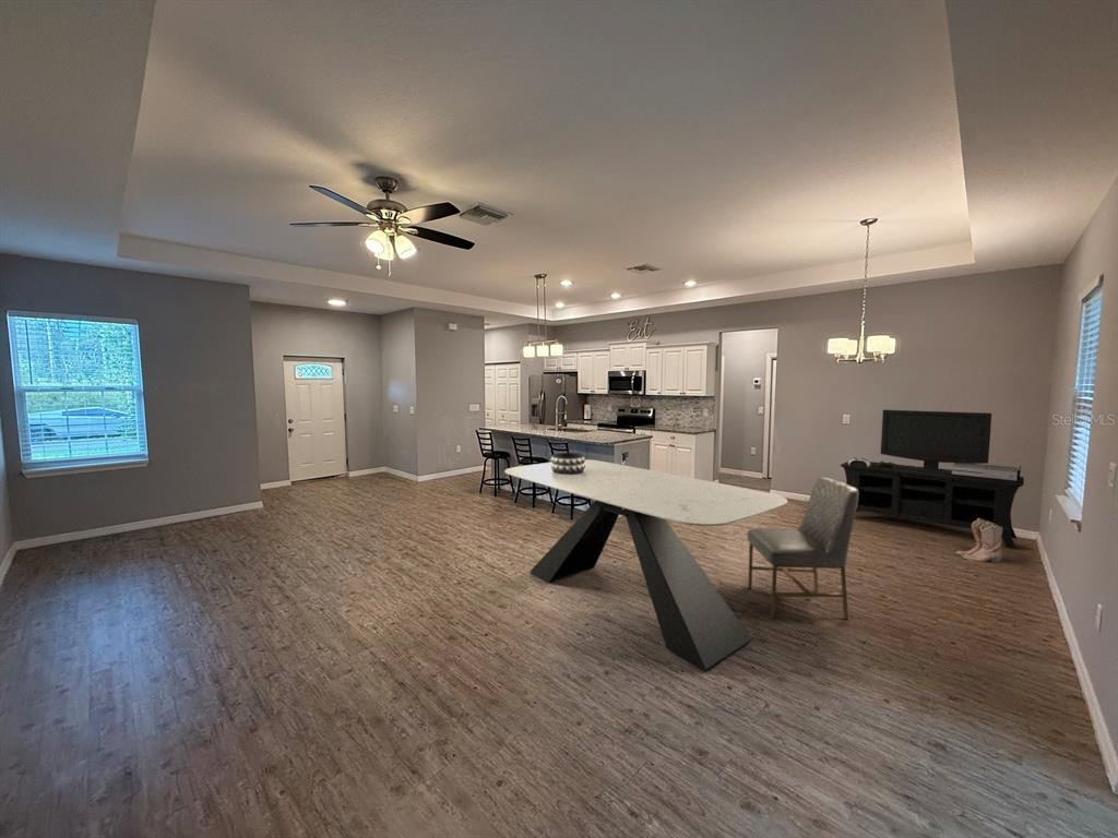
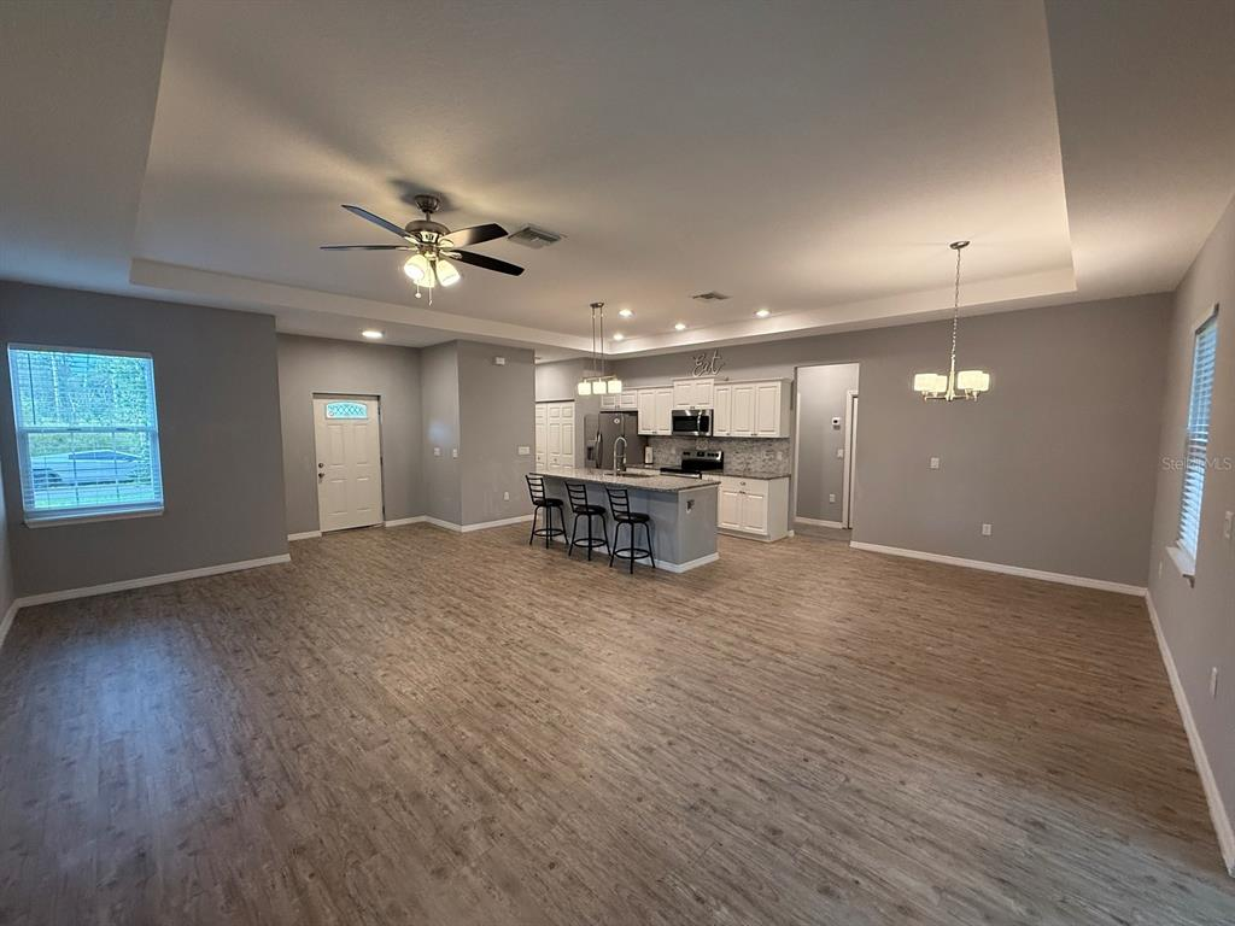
- media console (925, 469)
- chair (799, 542)
- dining table (632, 538)
- boots (978, 539)
- decorative bowl (568, 463)
